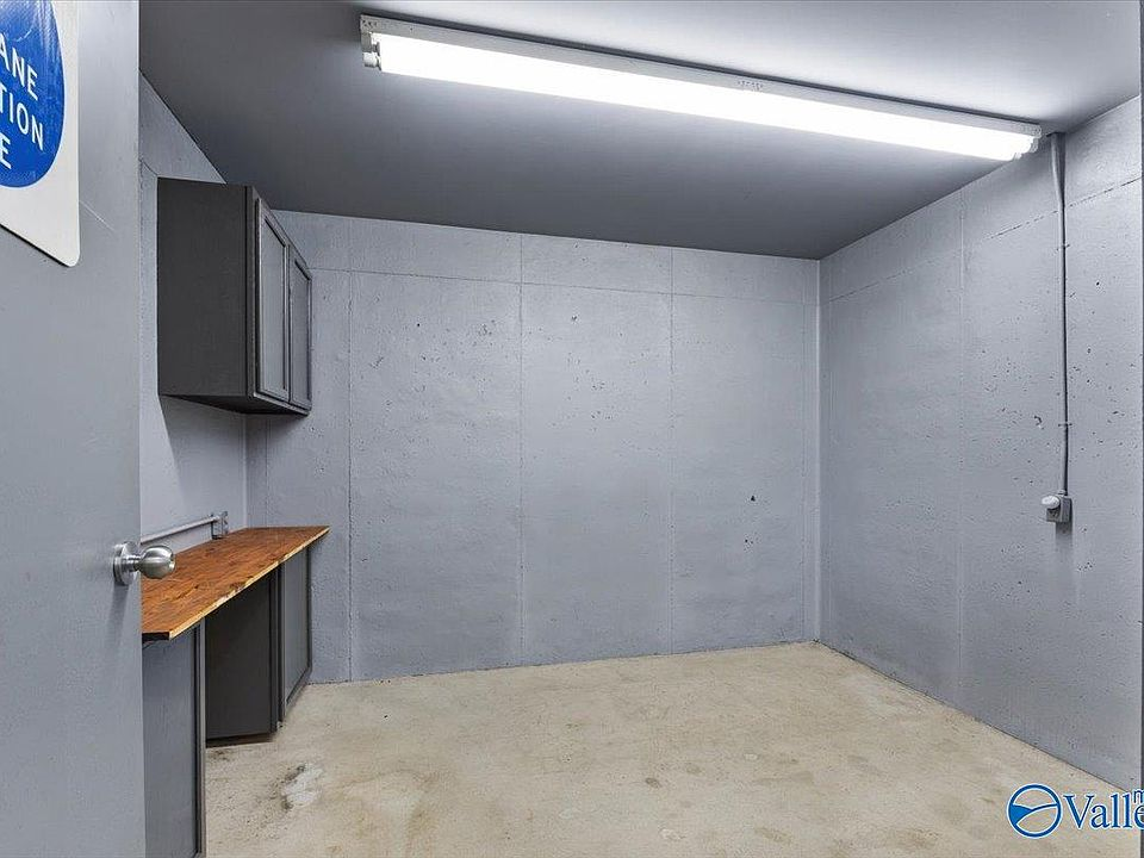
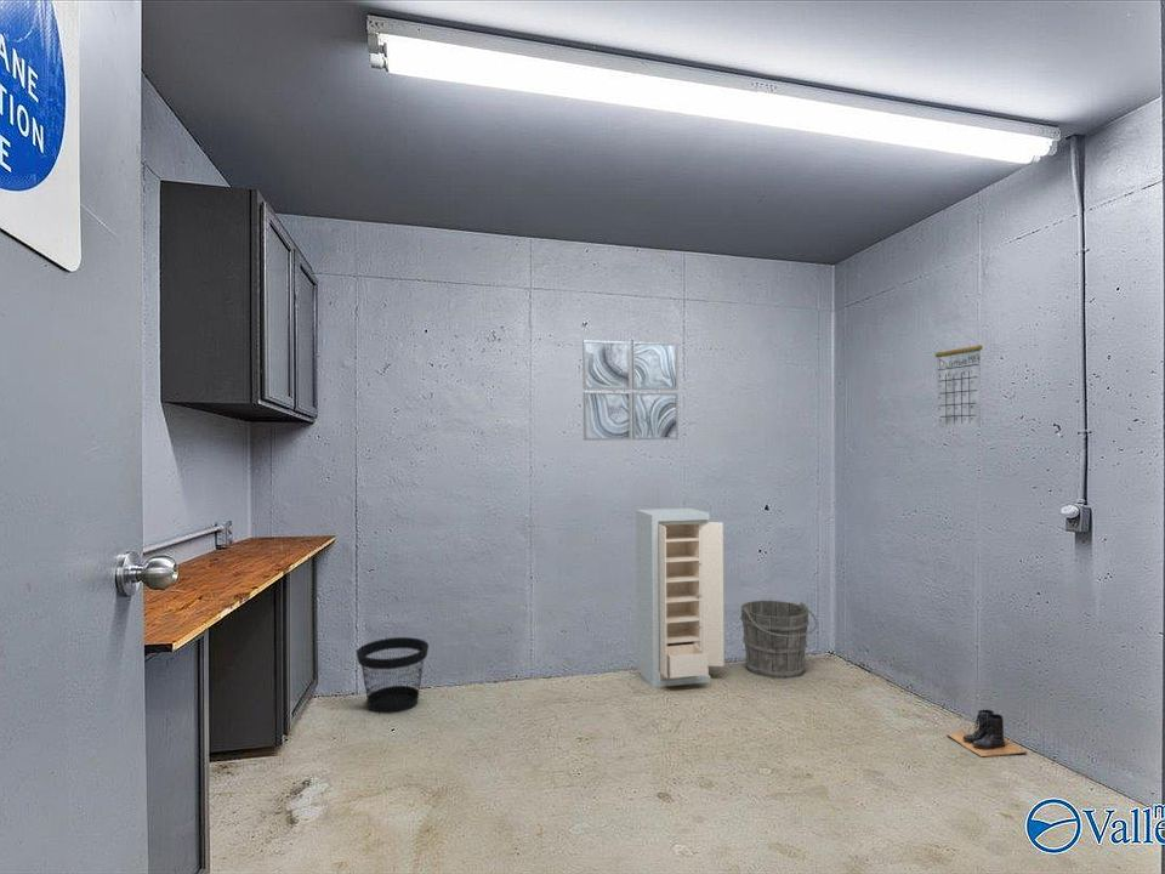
+ calendar (957, 379)
+ boots (985, 728)
+ wall art (630, 392)
+ wastebasket (393, 675)
+ bucket (775, 637)
+ storage cabinet (682, 595)
